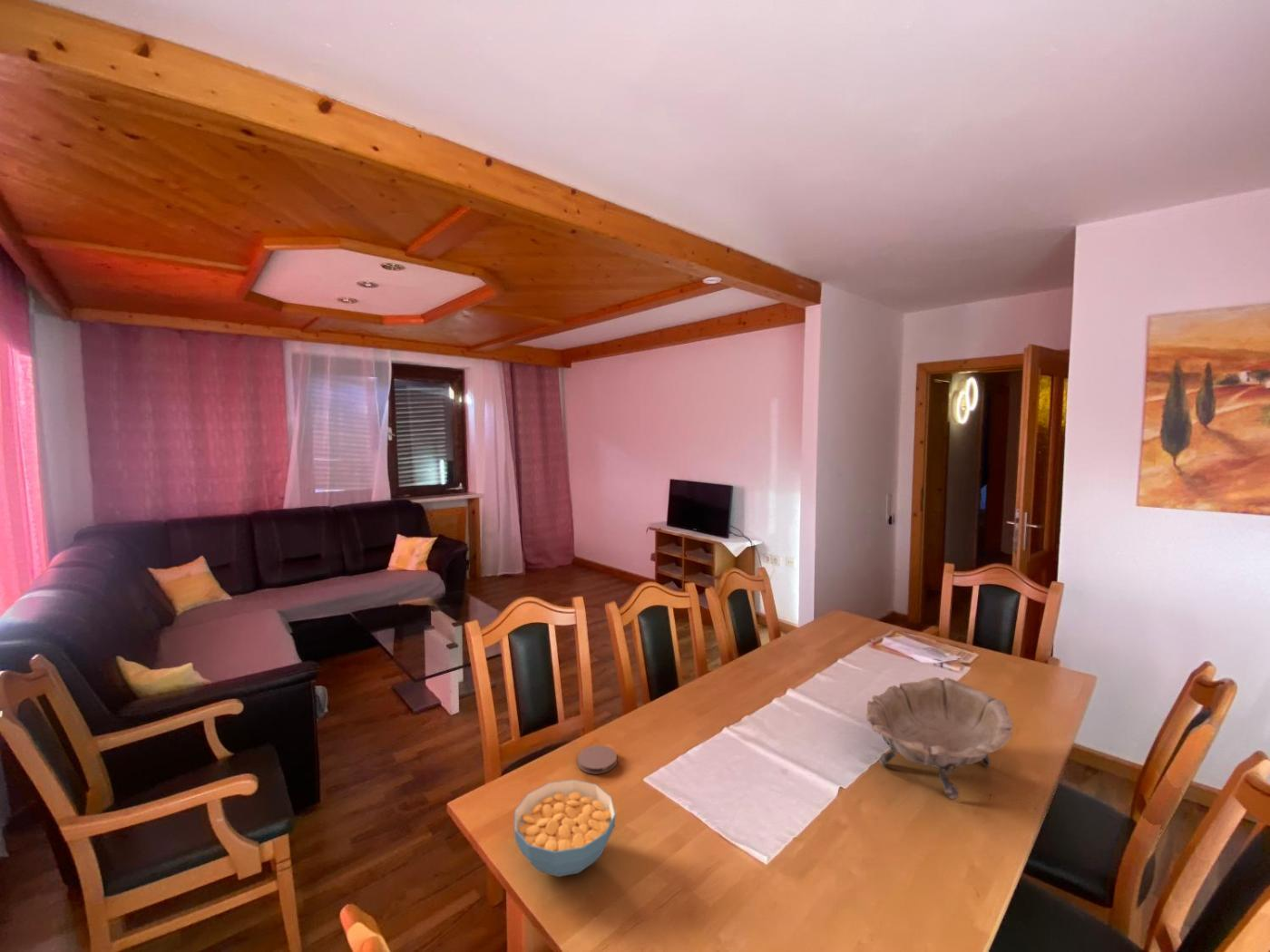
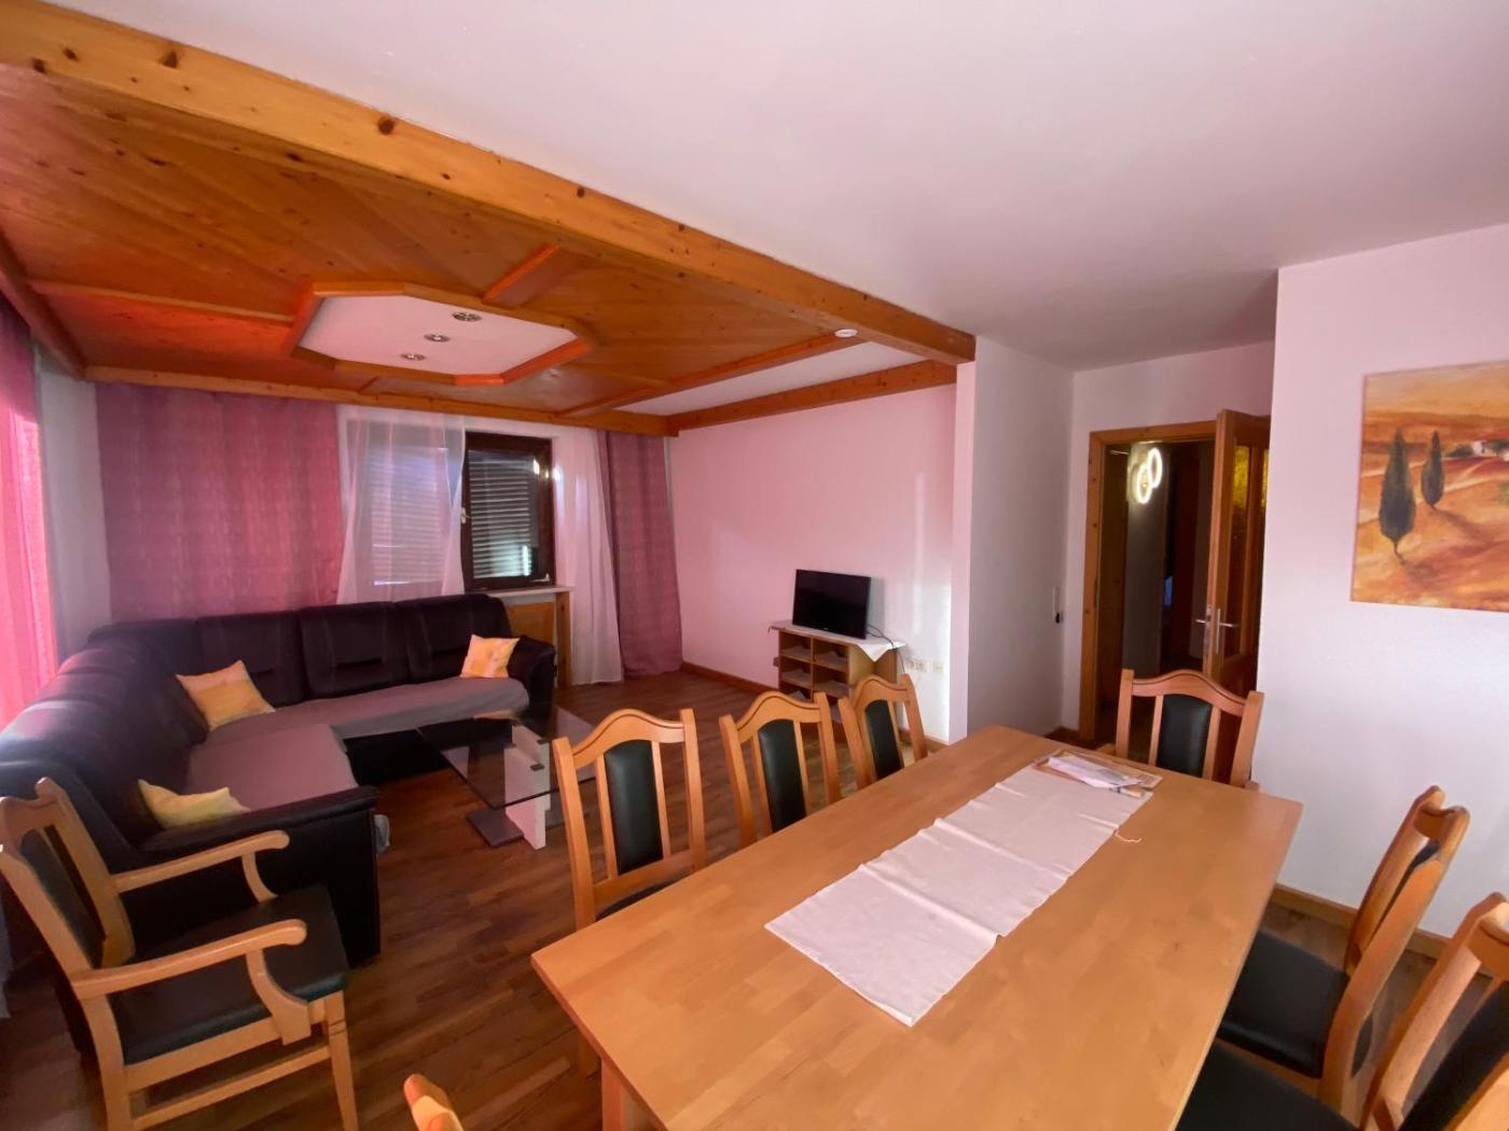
- decorative bowl (936, 735)
- cereal bowl (565, 836)
- coaster (597, 759)
